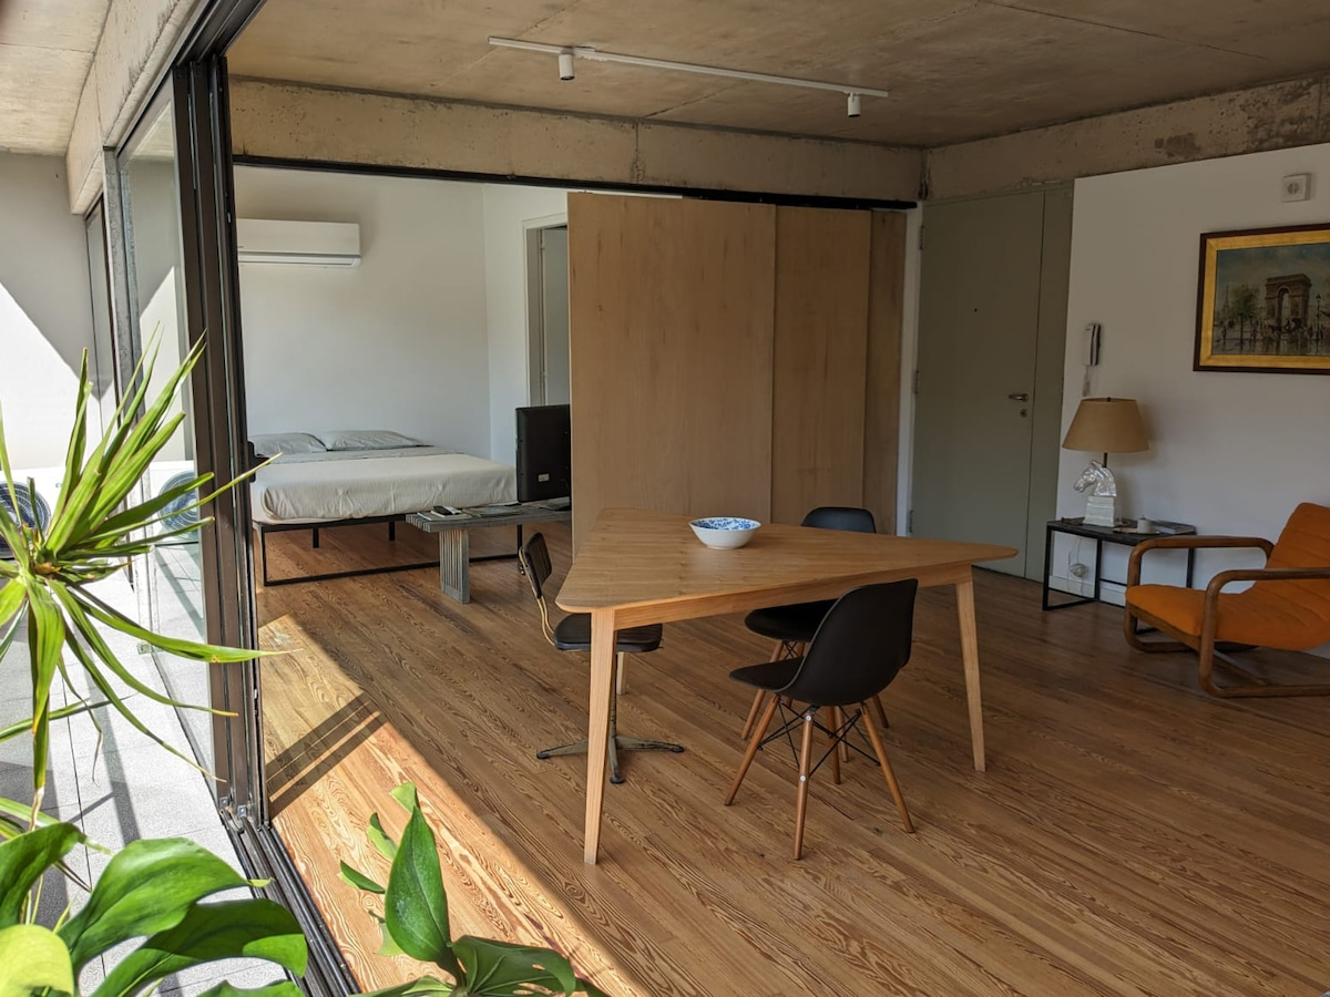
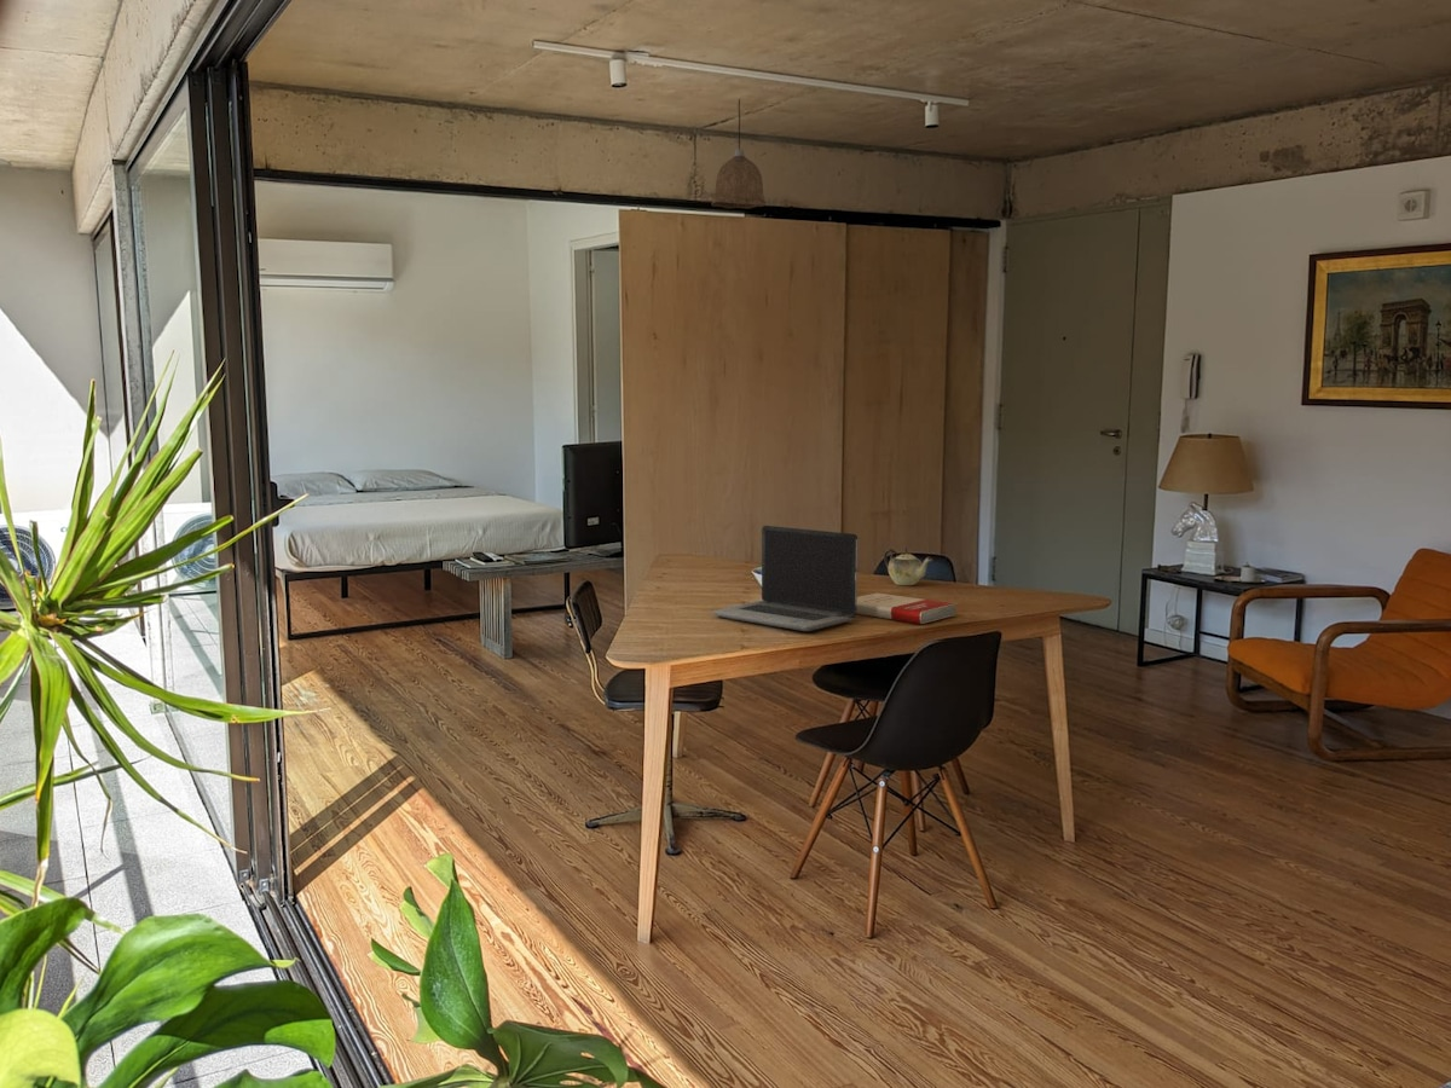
+ pendant lamp (739, 151)
+ book (897, 607)
+ laptop computer (782, 575)
+ teapot (907, 566)
